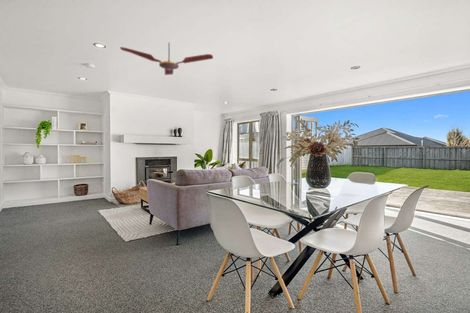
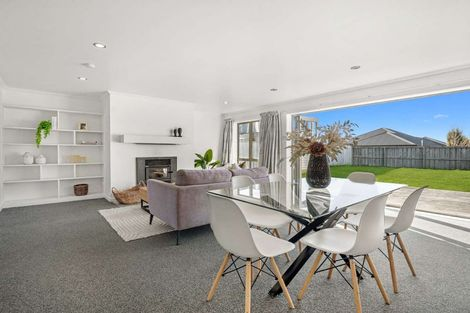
- ceiling fan (168, 59)
